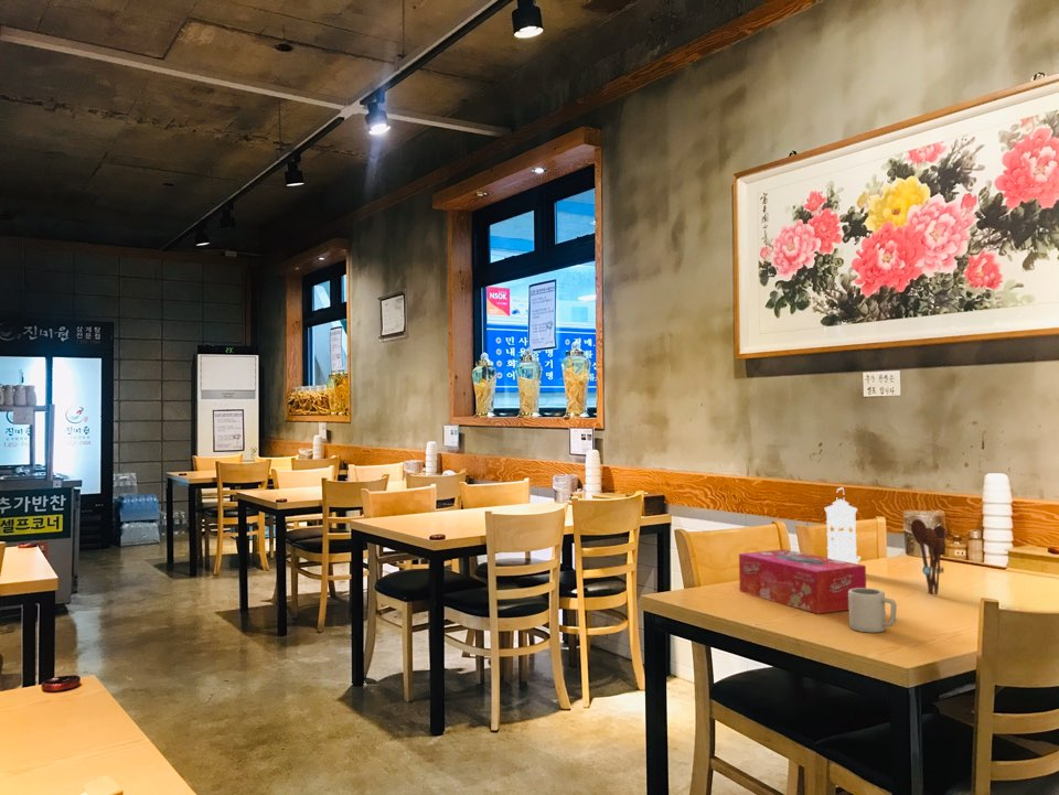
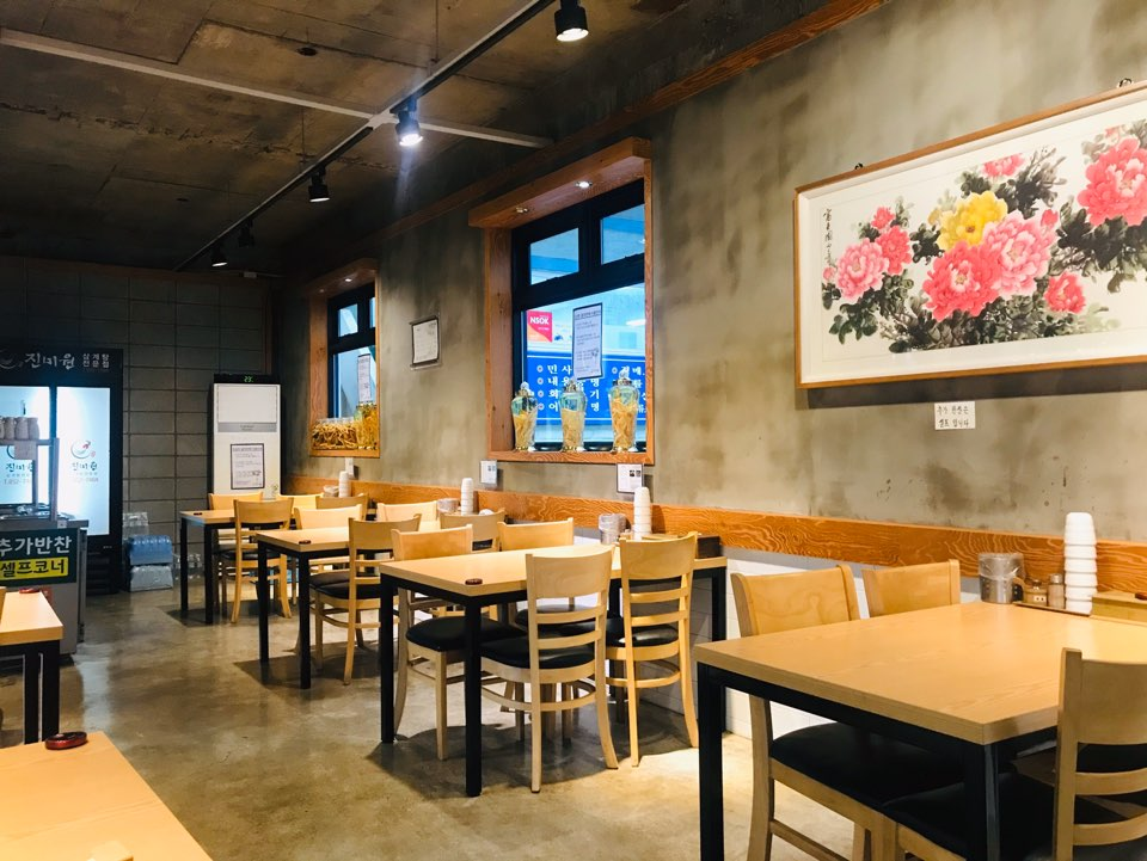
- tissue box (800, 579)
- lantern (842, 530)
- utensil holder (930, 556)
- cup (873, 610)
